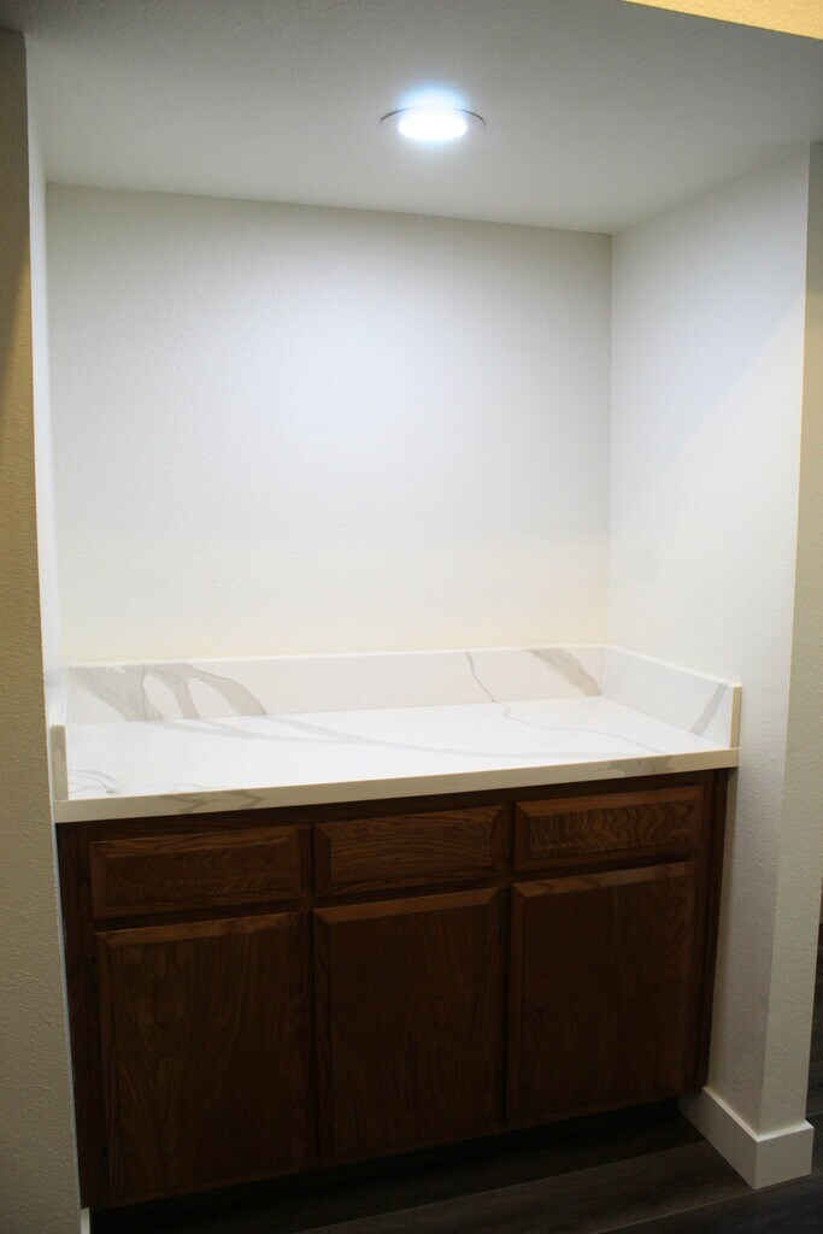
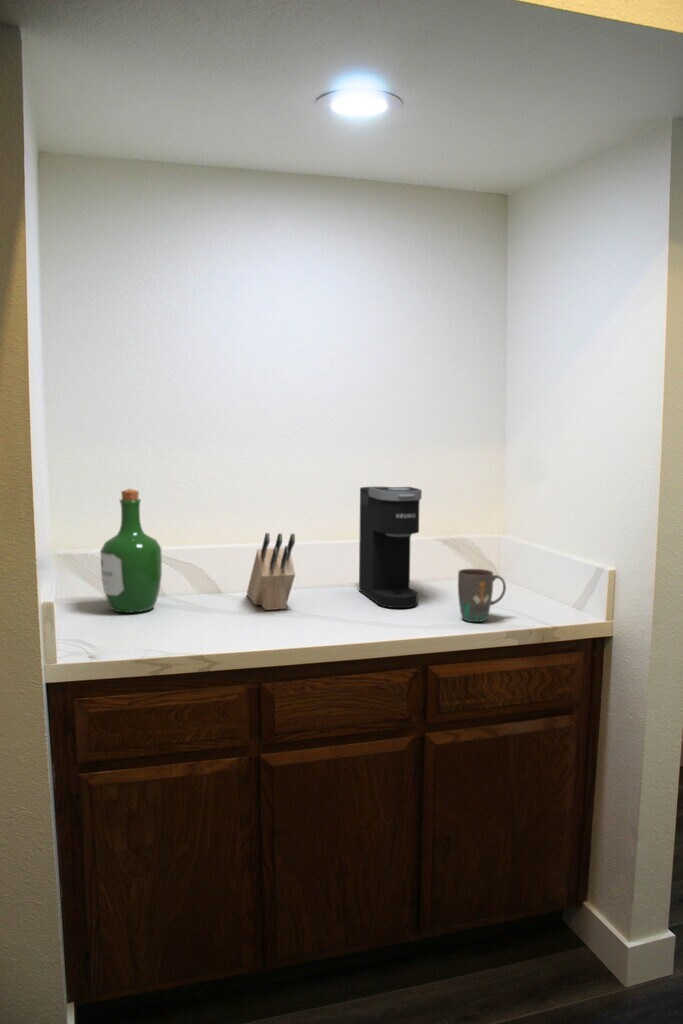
+ mug (482, 595)
+ coffee maker (388, 542)
+ knife block (271, 566)
+ wine bottle (131, 549)
